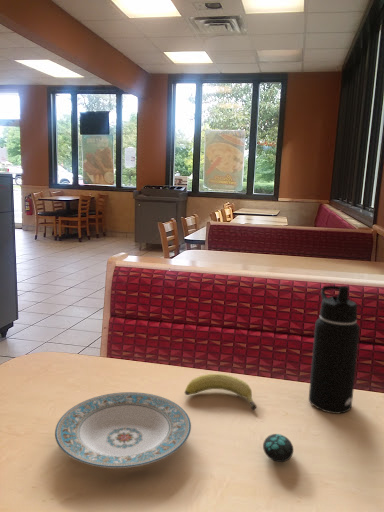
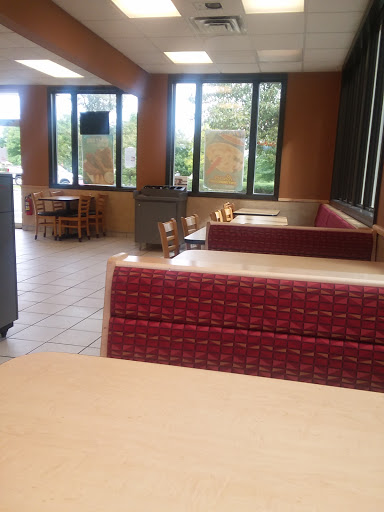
- plate (124, 431)
- fruit (222, 388)
- water bottle (334, 342)
- decorative egg (278, 447)
